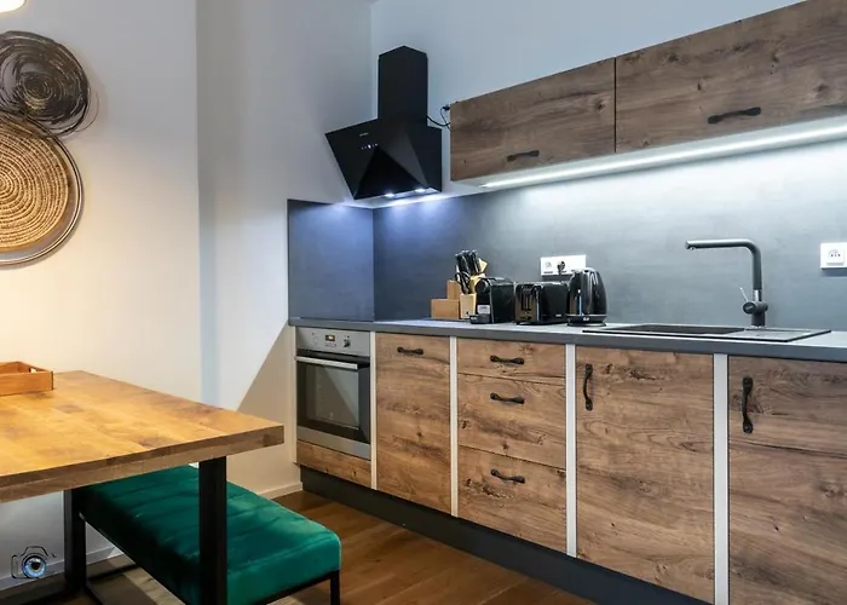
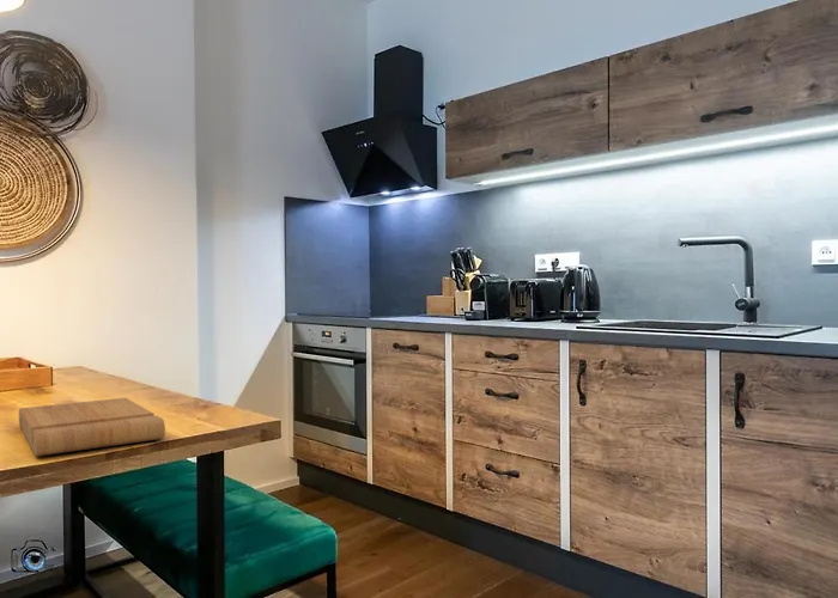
+ cutting board (87, 422)
